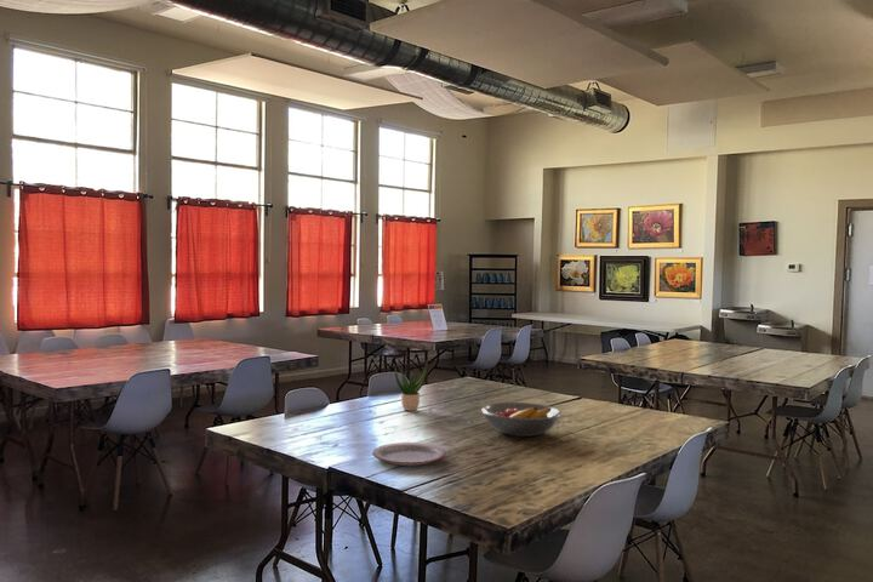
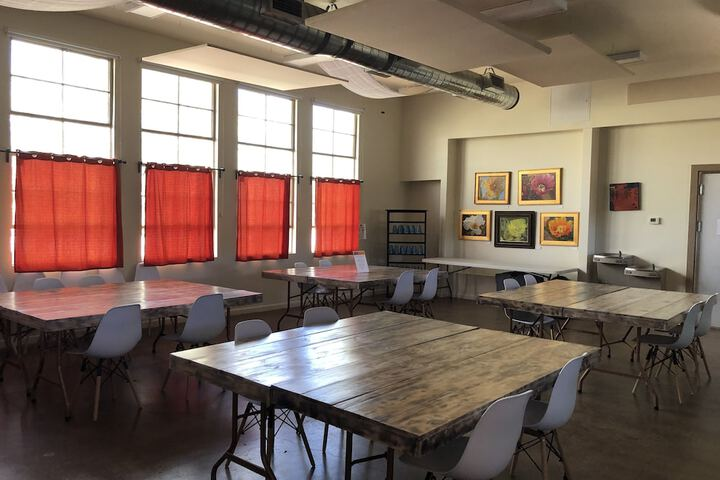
- potted plant (411, 384)
- plate (409, 455)
- fruit bowl (520, 418)
